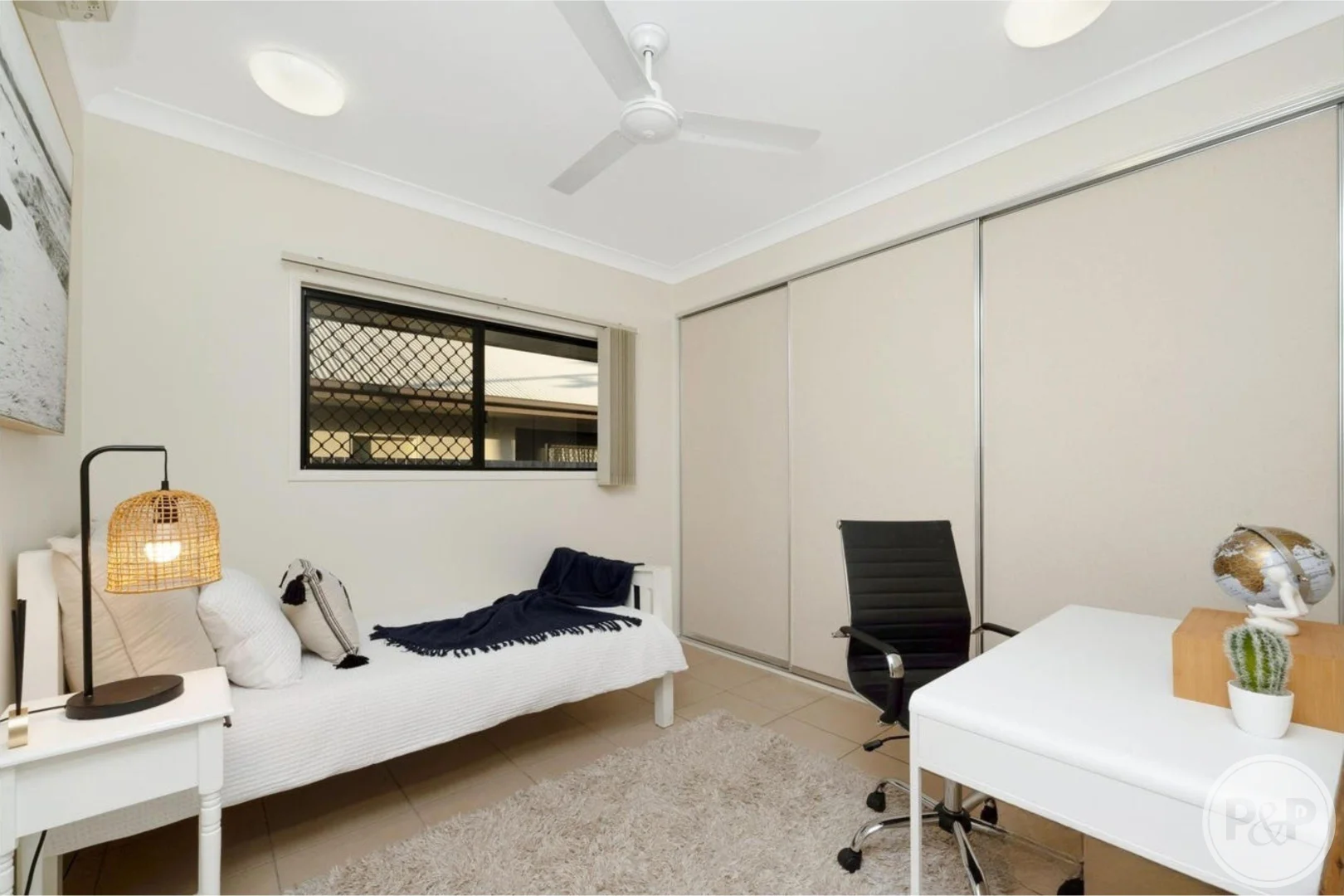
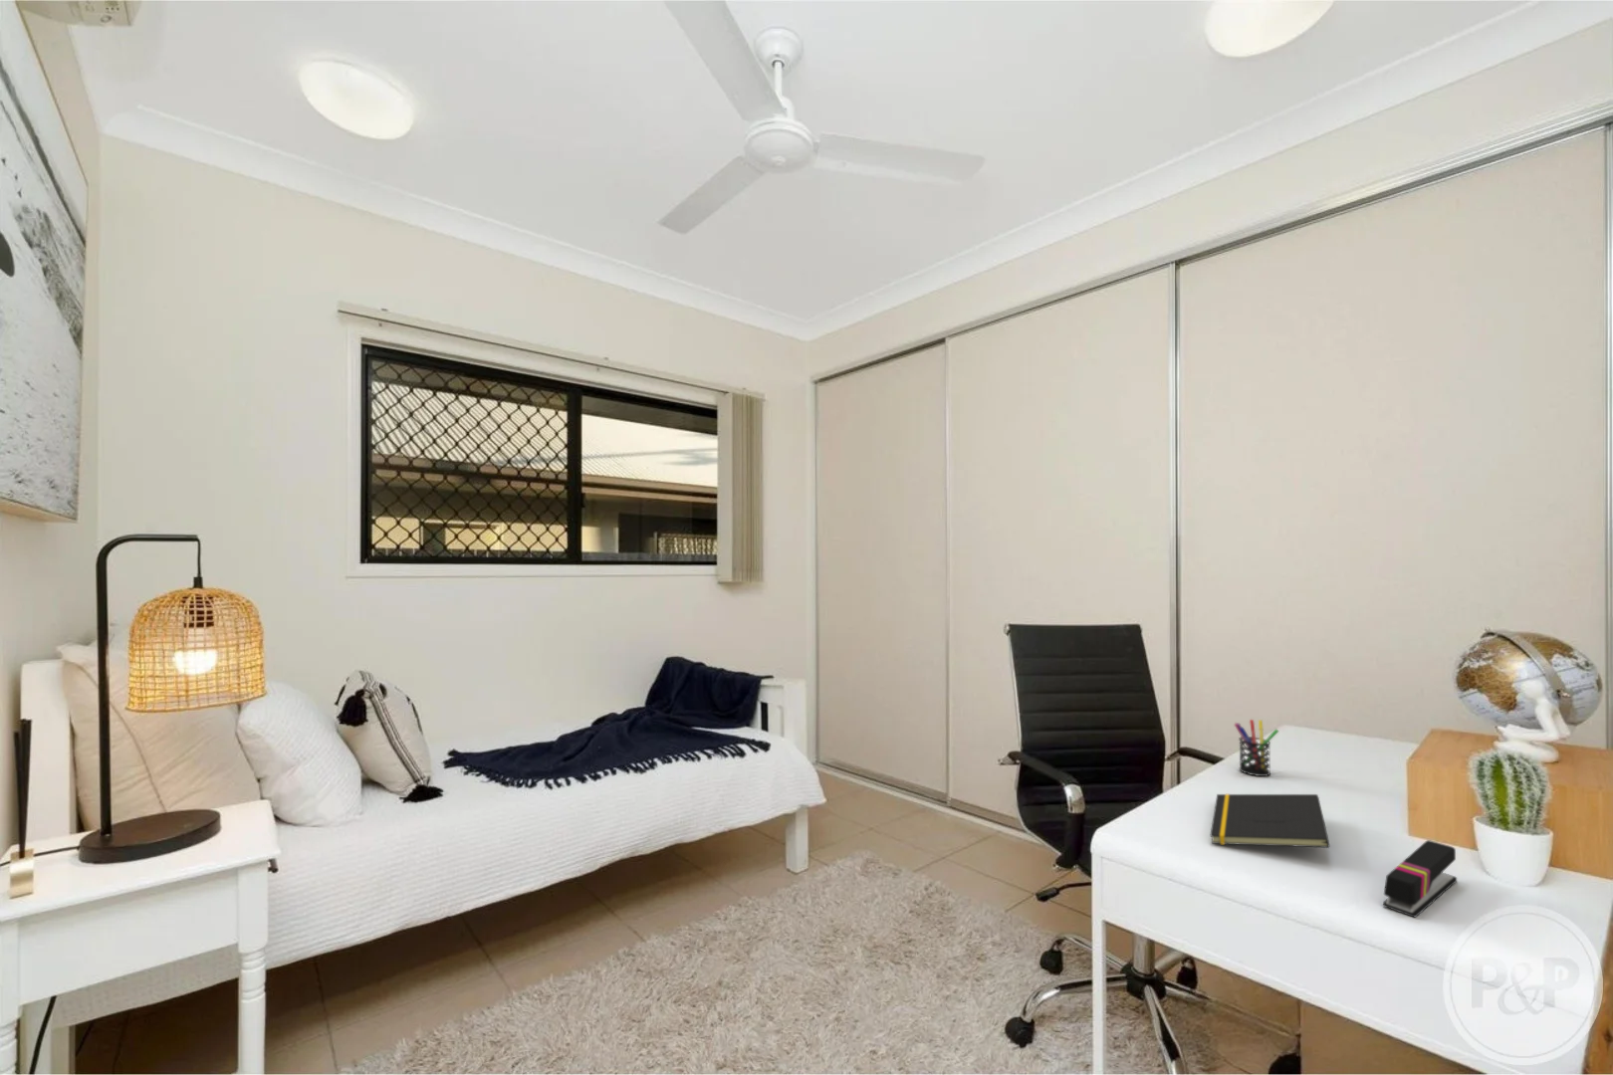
+ notepad (1266, 817)
+ pen holder (1258, 745)
+ stapler (1421, 875)
